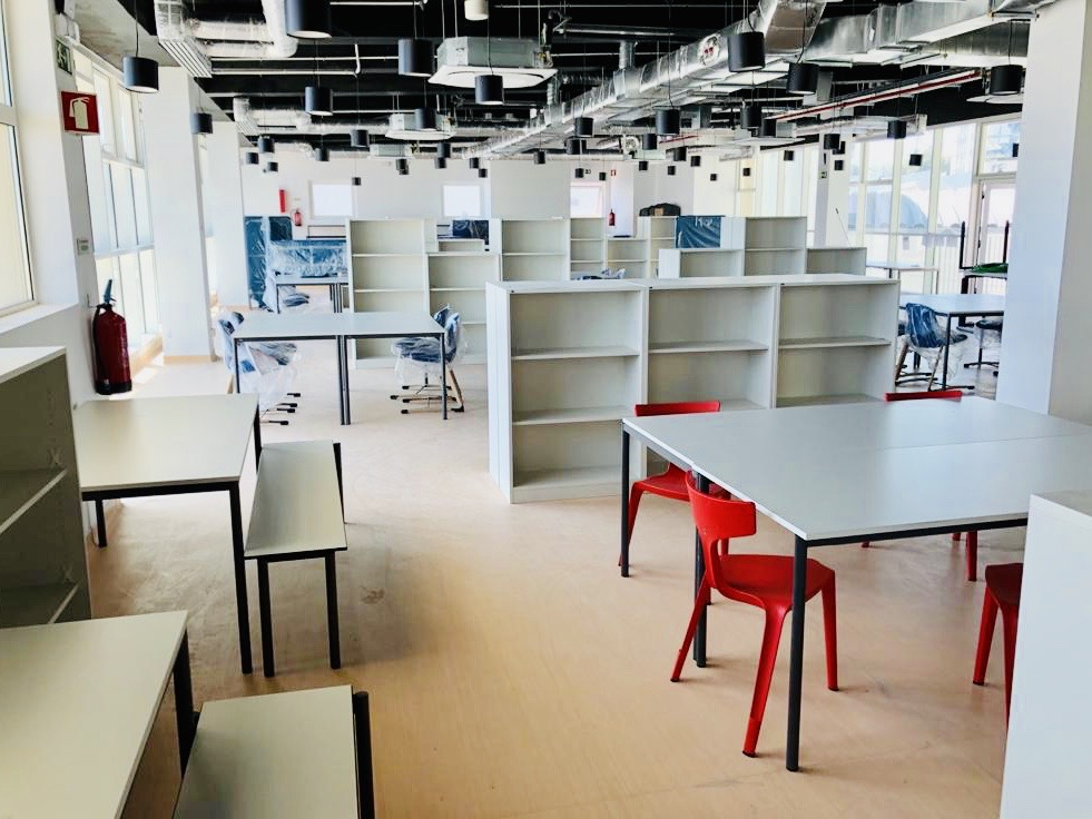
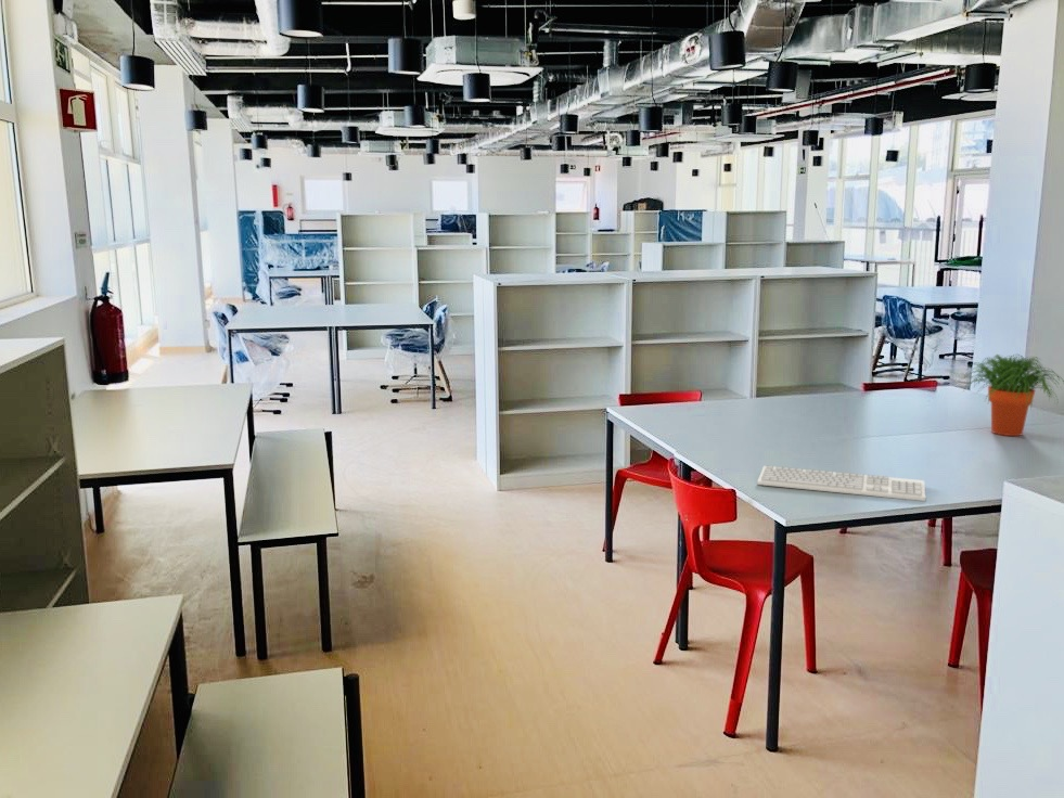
+ potted plant (1012, 394)
+ keyboard (839, 481)
